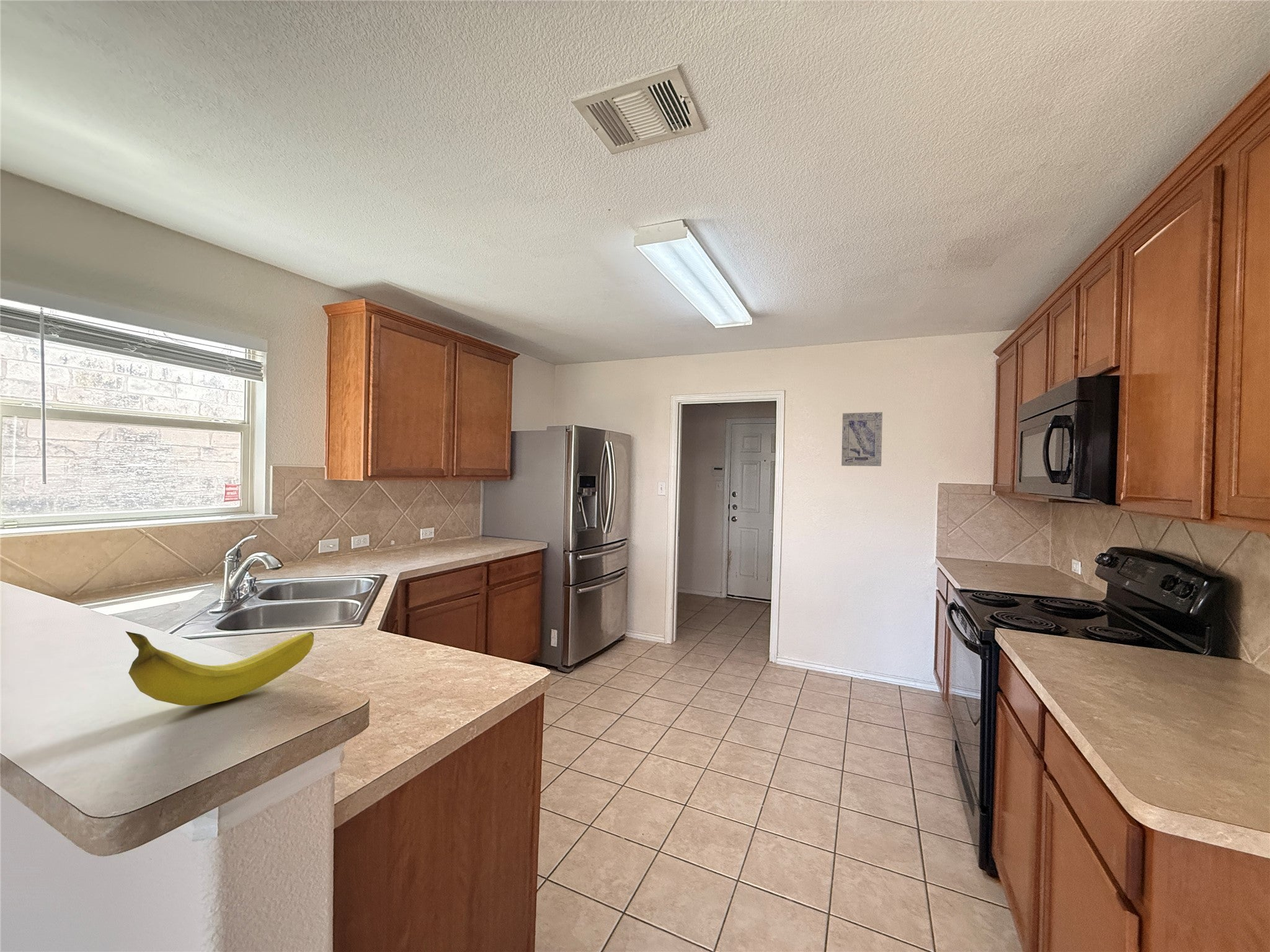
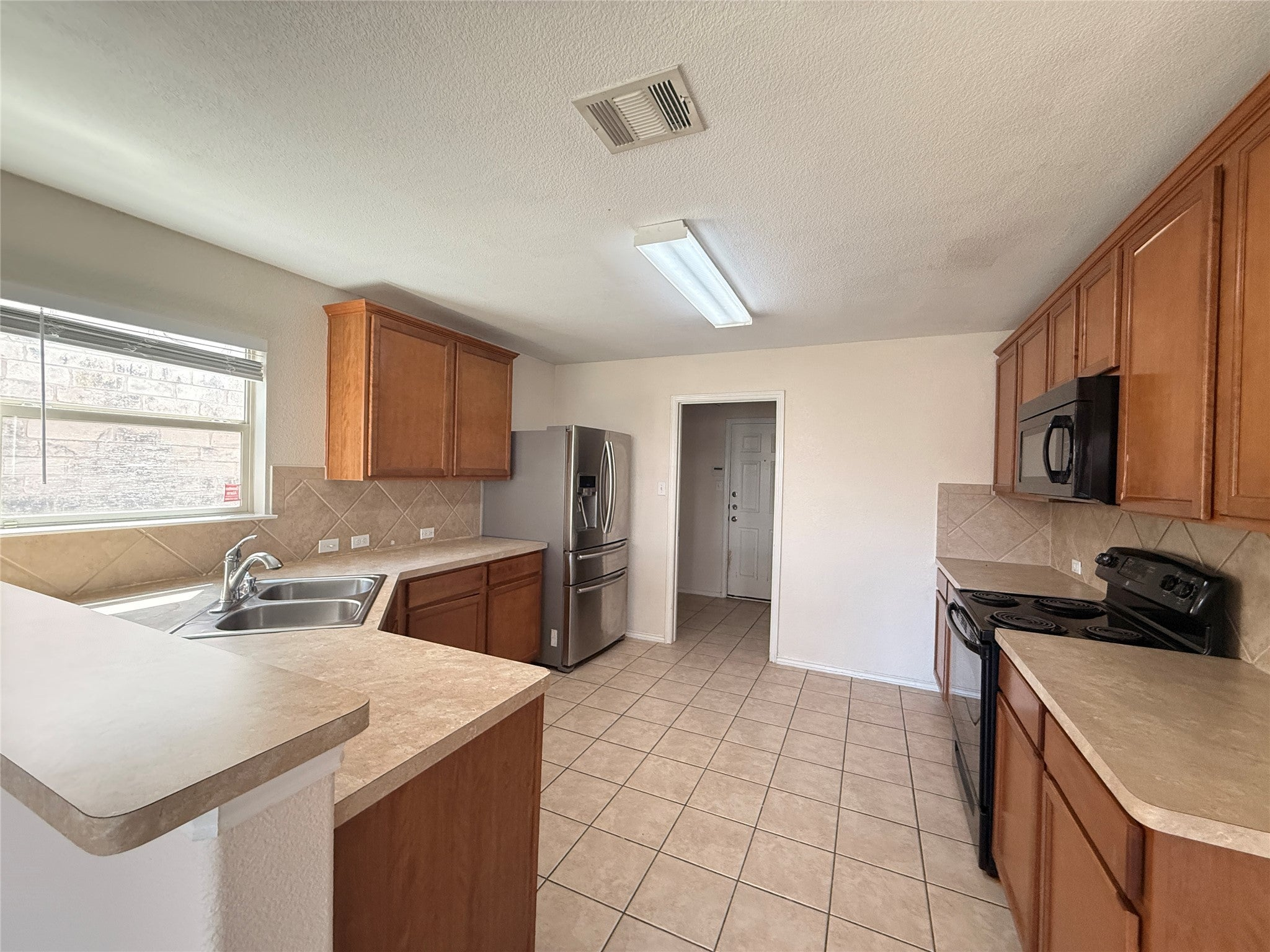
- fruit (231, 663)
- wall art (861, 439)
